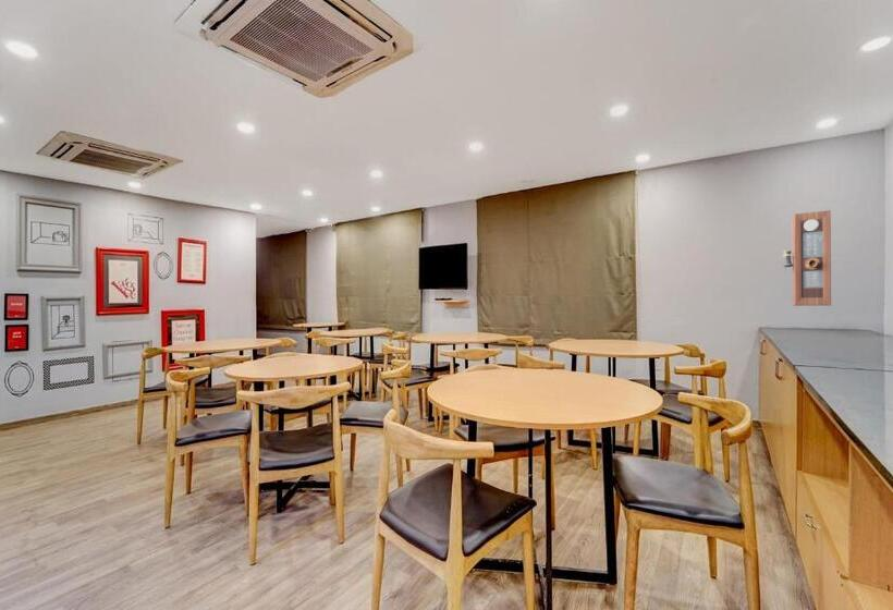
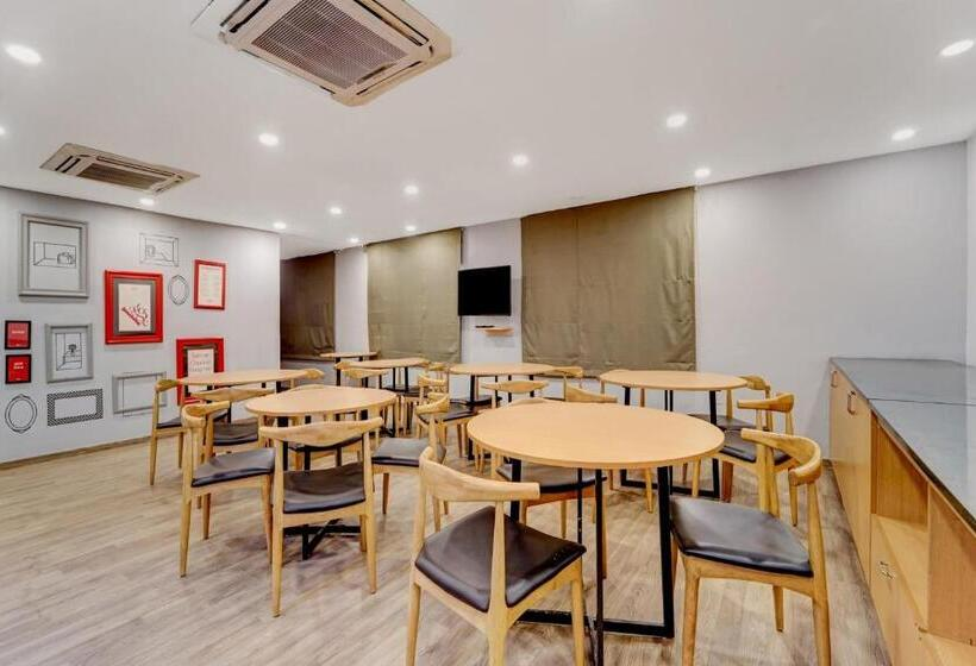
- pendulum clock (805, 259)
